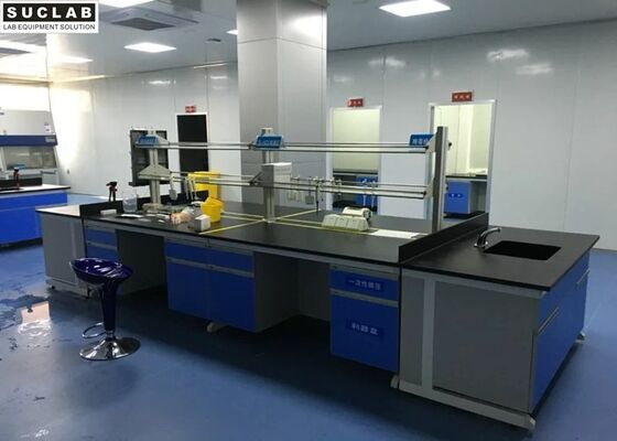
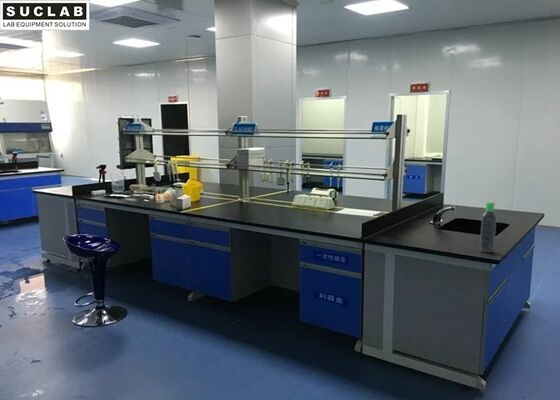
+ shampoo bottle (488, 227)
